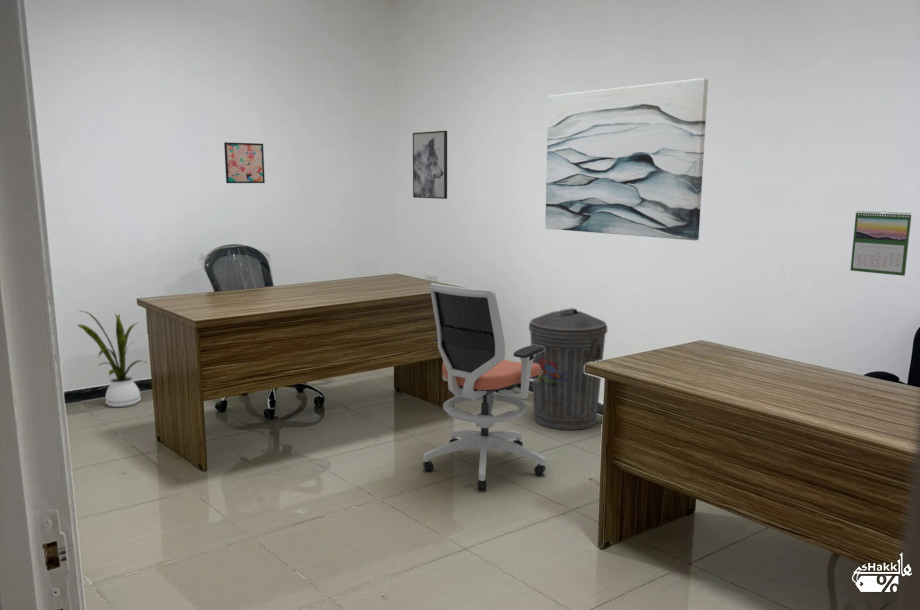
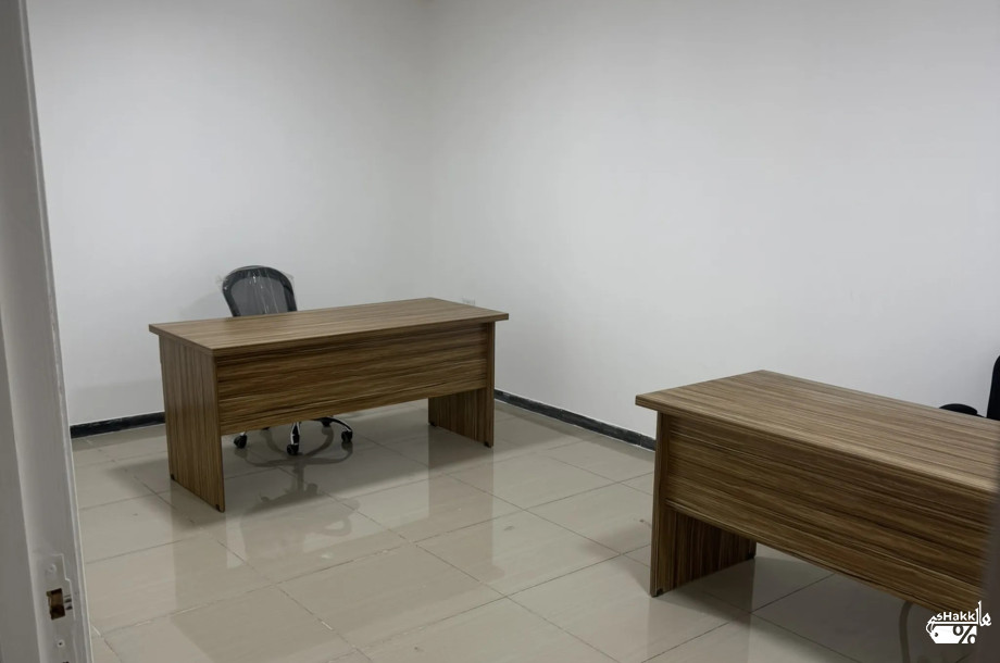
- wall art (429, 165)
- trash can (566, 365)
- wall art (617, 162)
- wall art (244, 163)
- office chair (488, 374)
- house plant (115, 355)
- calendar (880, 242)
